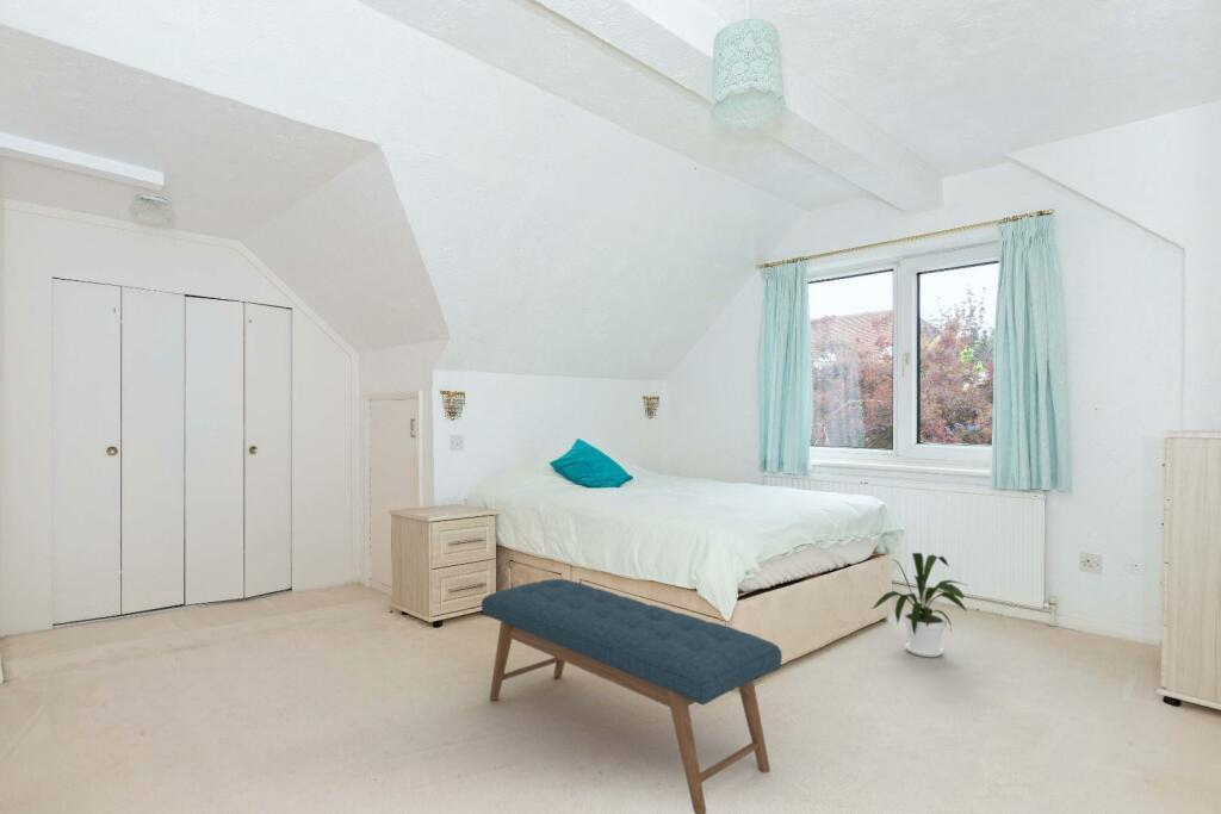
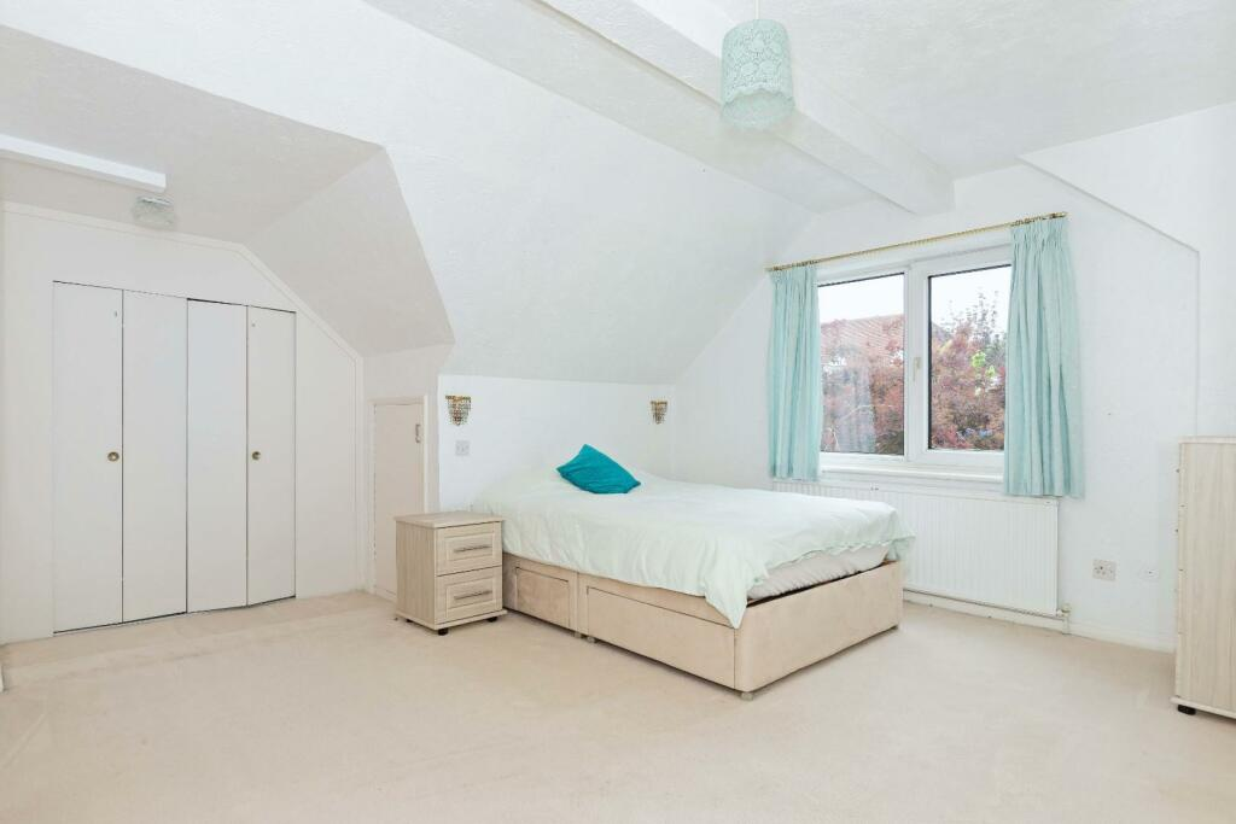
- bench (614, 670)
- house plant (925, 599)
